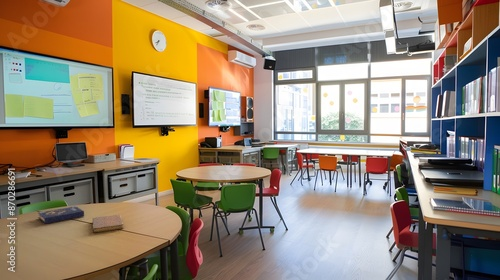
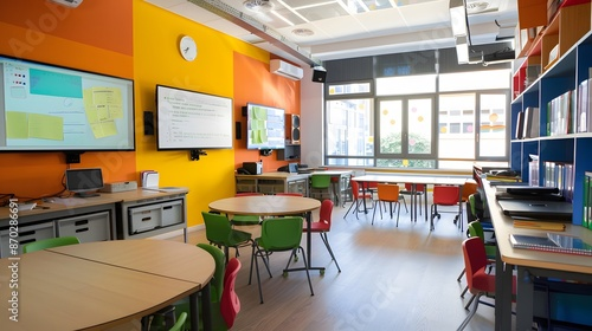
- book (61, 214)
- notebook (107, 222)
